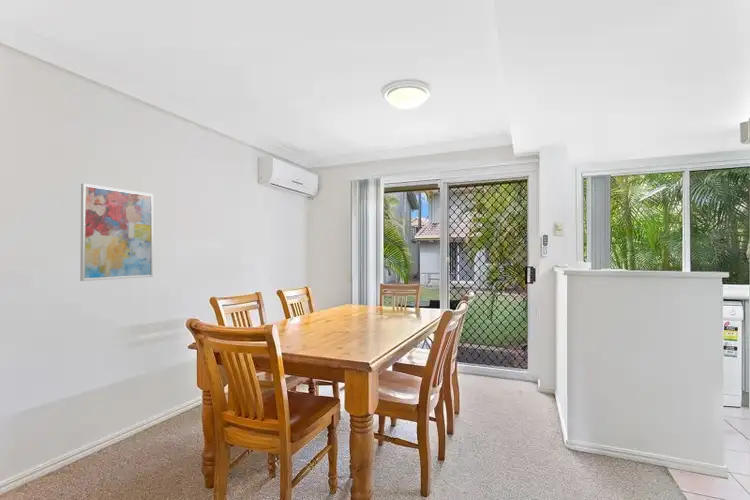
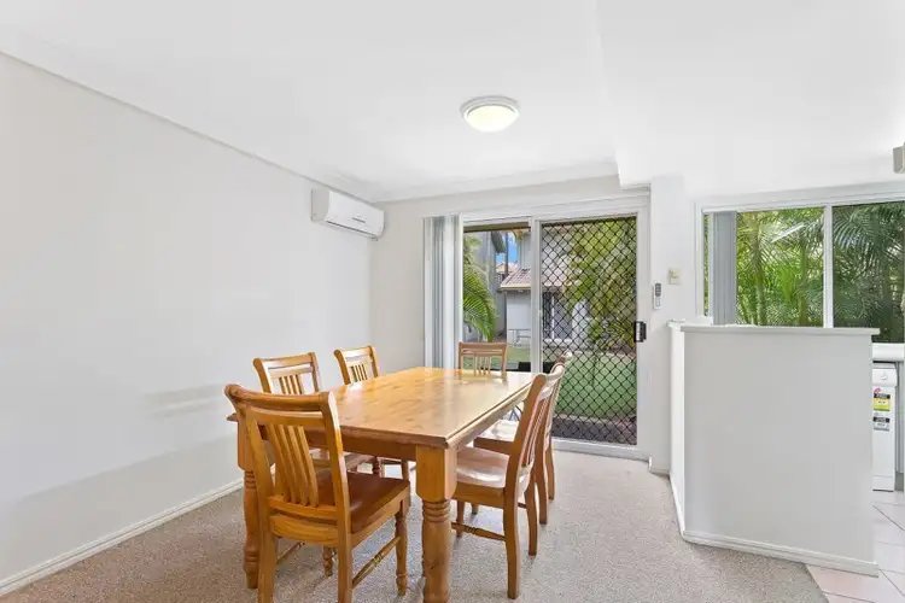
- wall art (119, 234)
